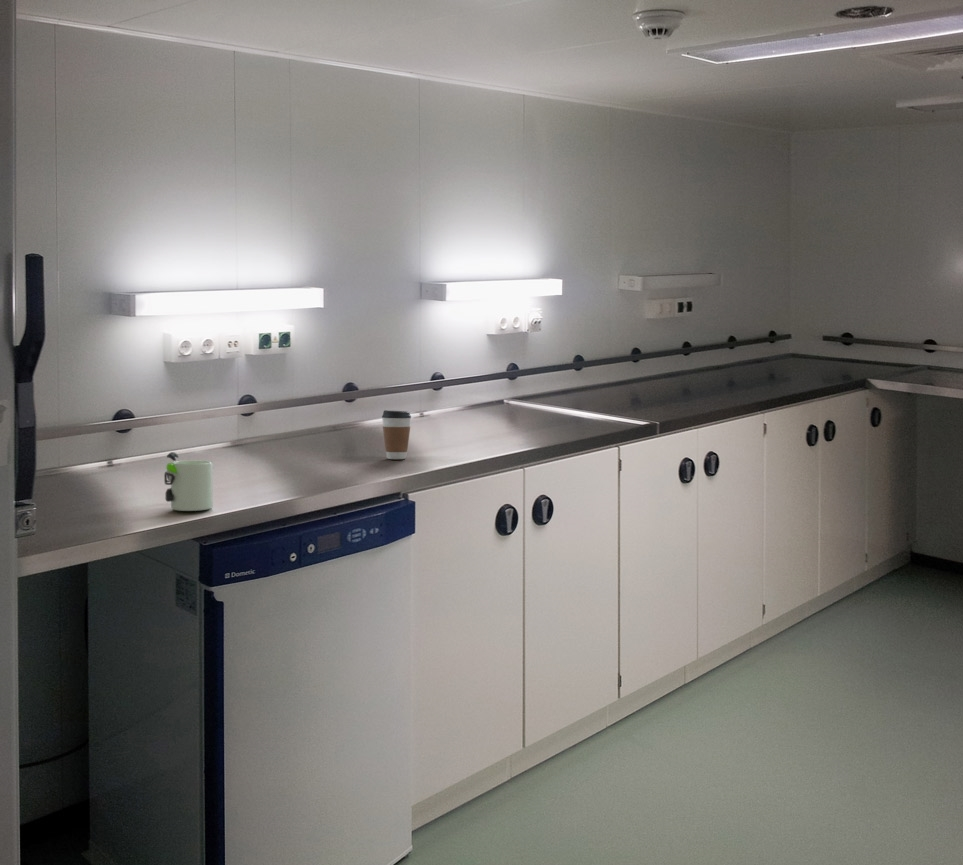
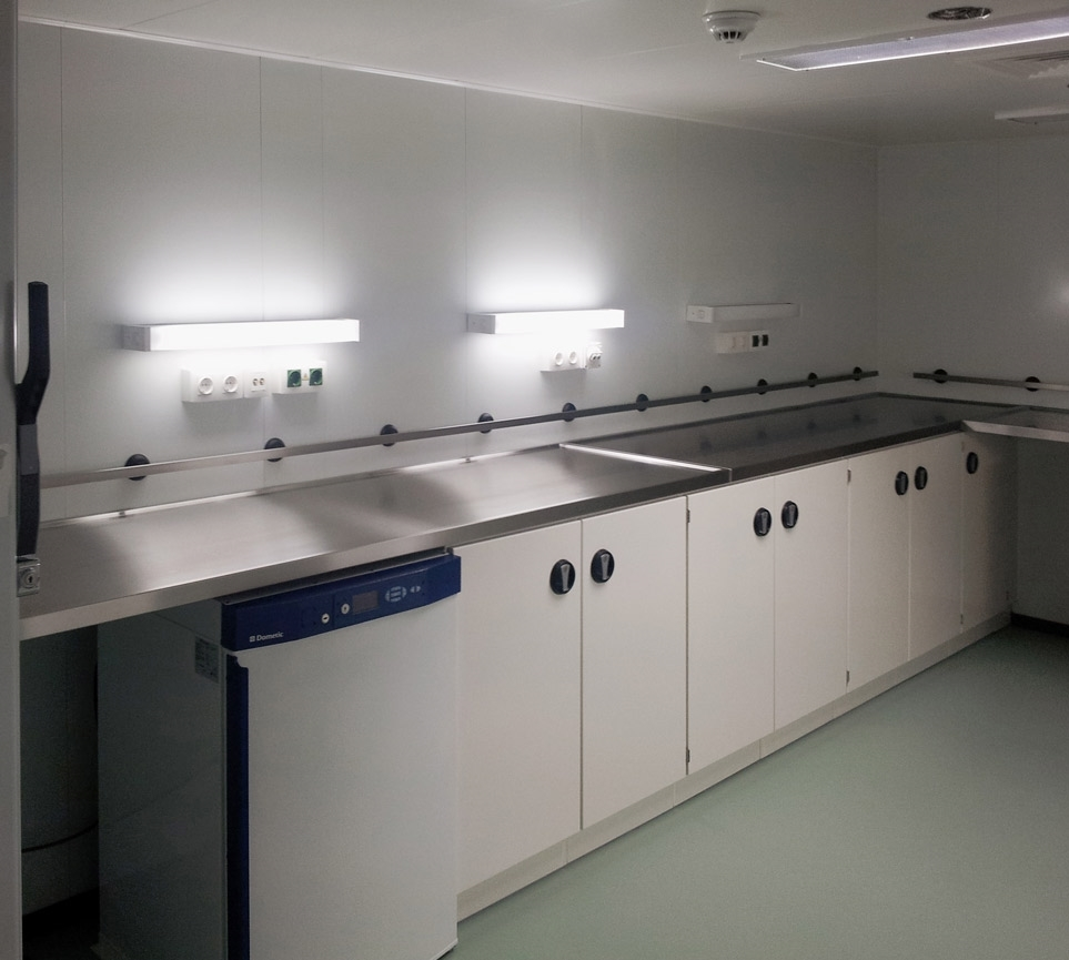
- coffee cup (396, 434)
- mug (189, 479)
